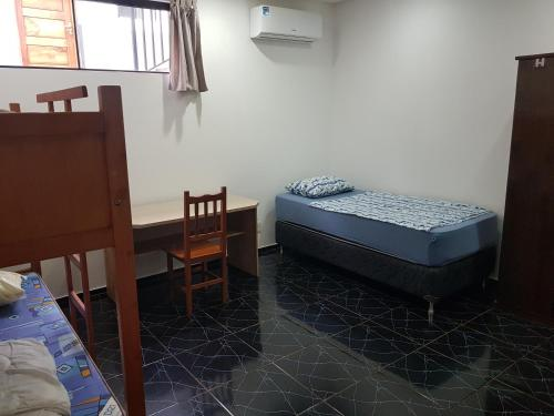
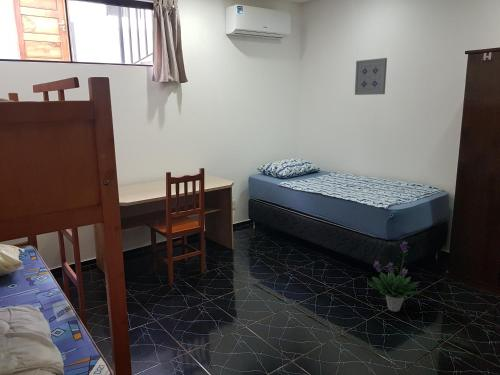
+ potted plant (396, 277)
+ wall art (370, 77)
